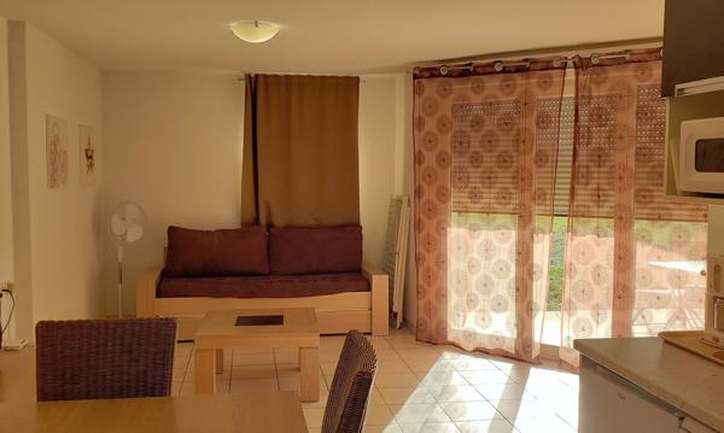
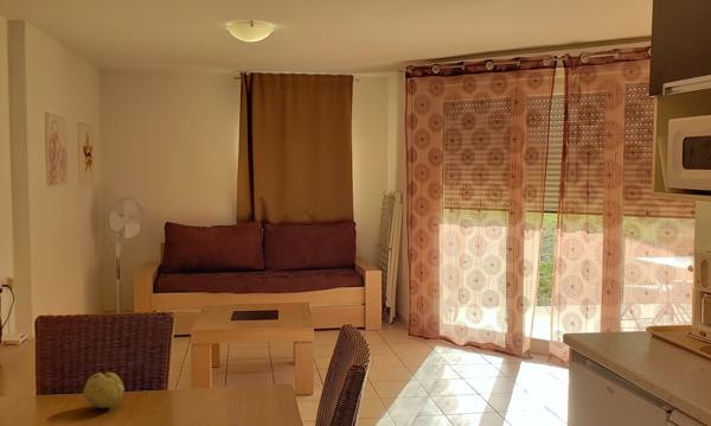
+ fruit (103, 390)
